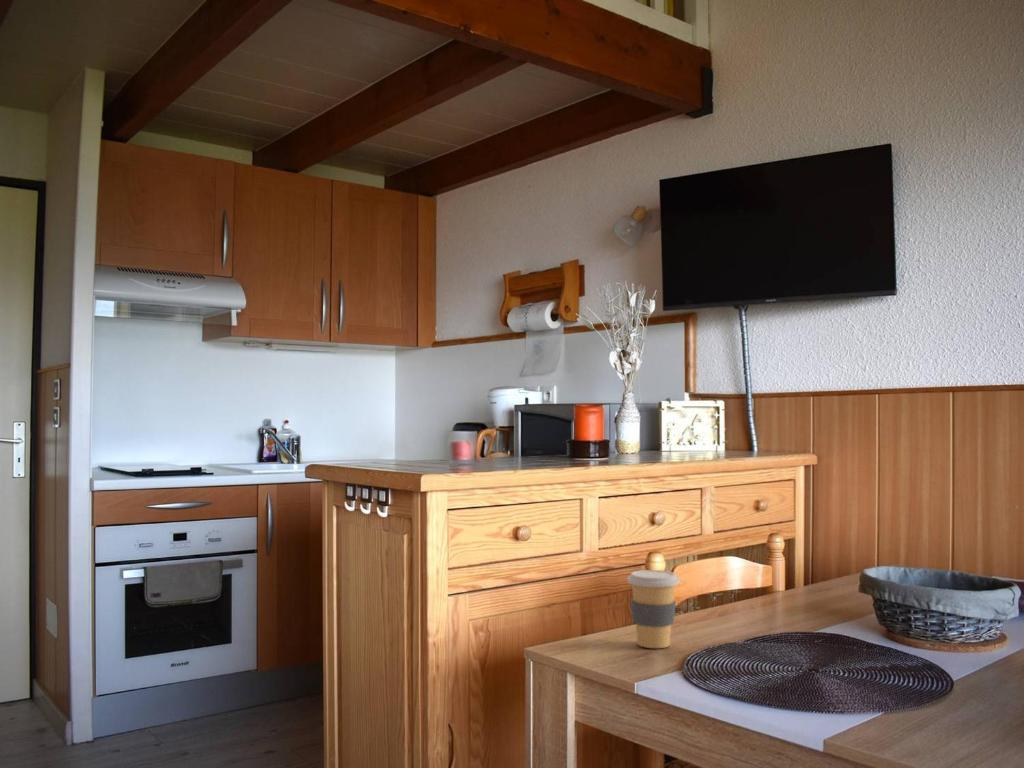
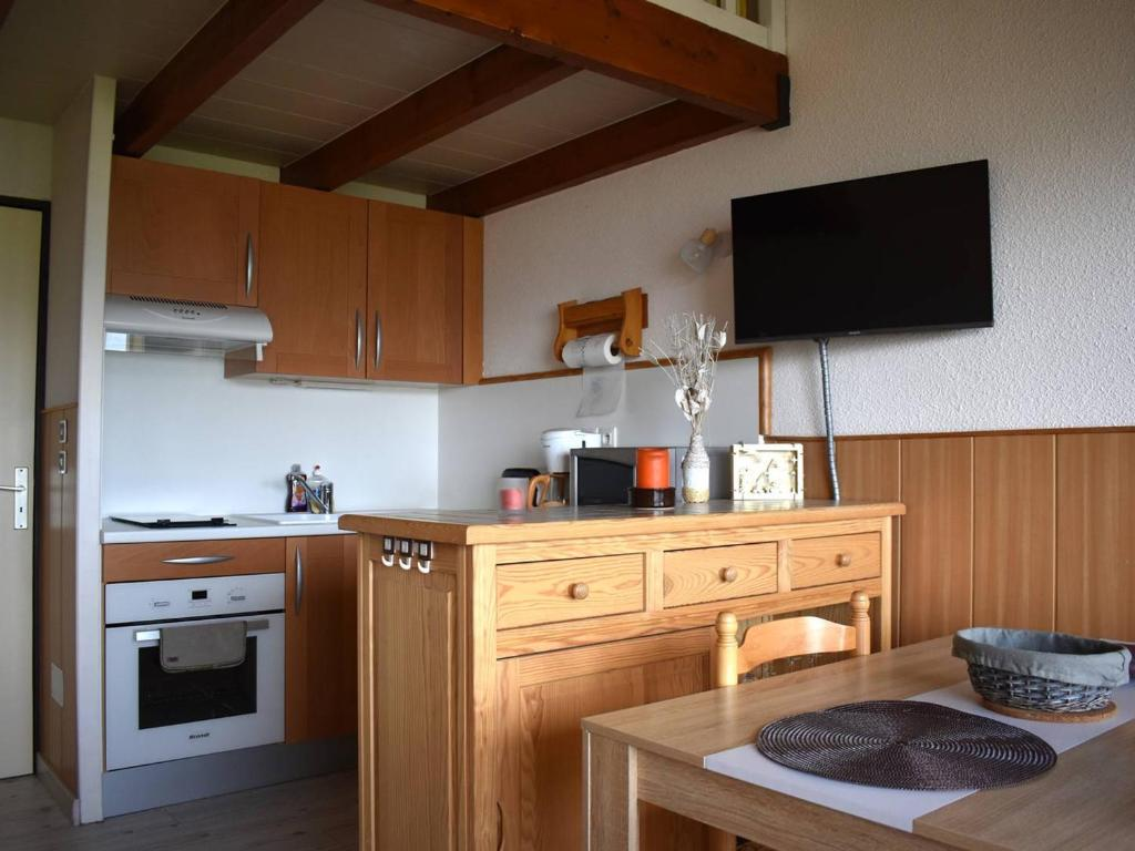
- coffee cup (653, 609)
